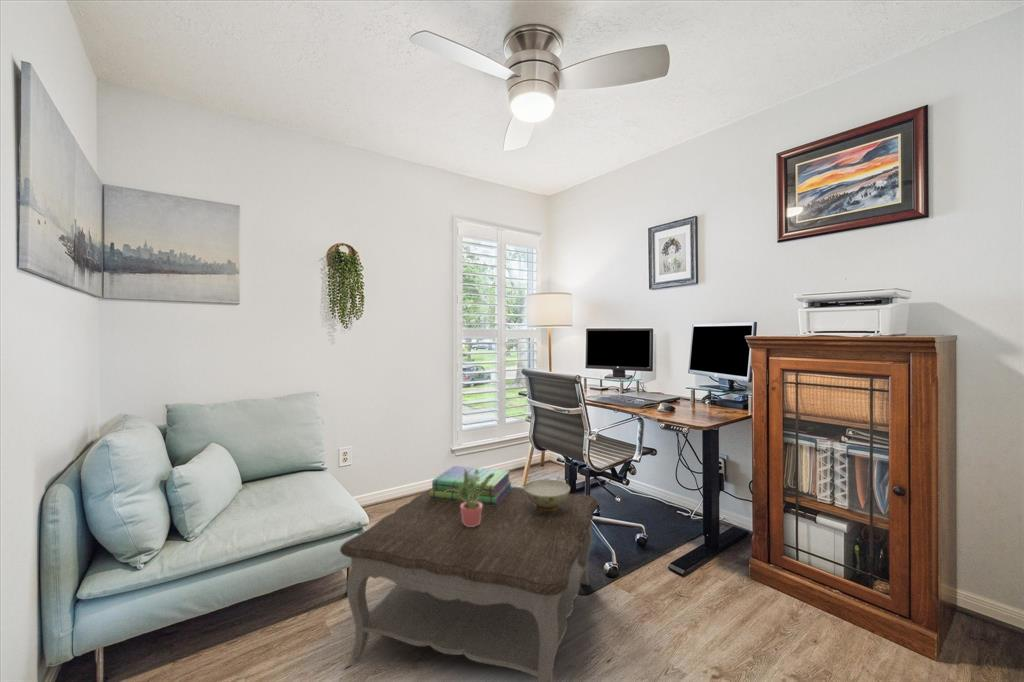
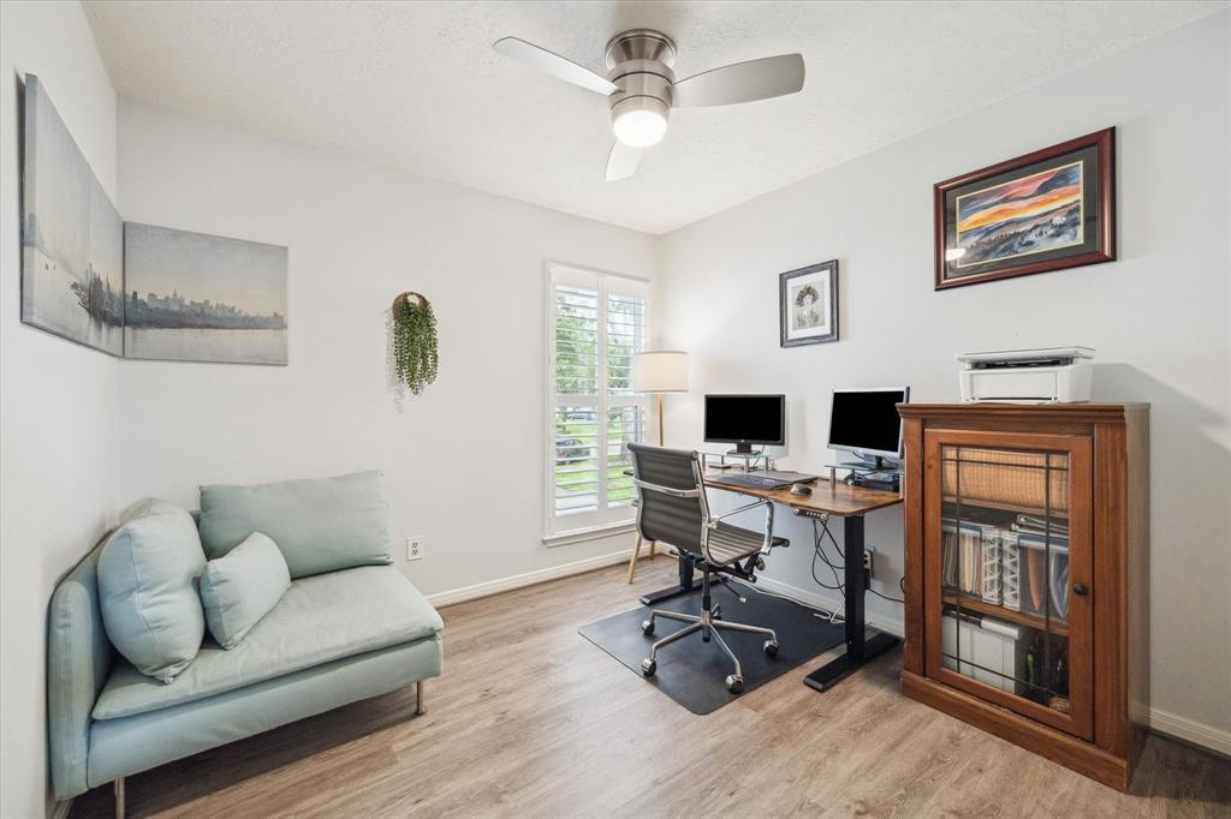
- ceramic bowl (546, 496)
- stack of books (473, 481)
- potted plant (467, 492)
- coffee table (485, 566)
